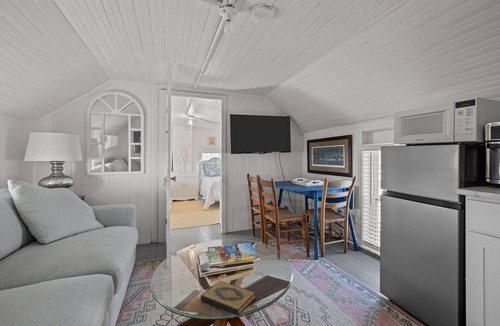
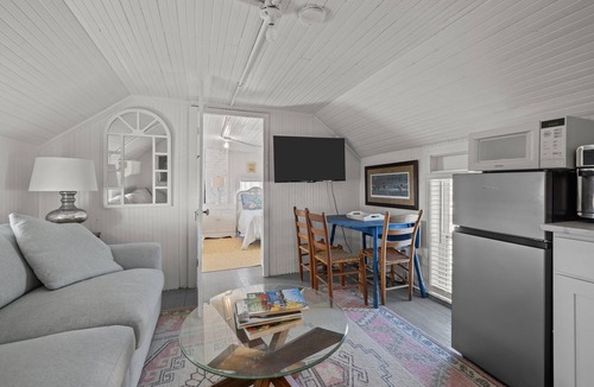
- hardback book (228, 296)
